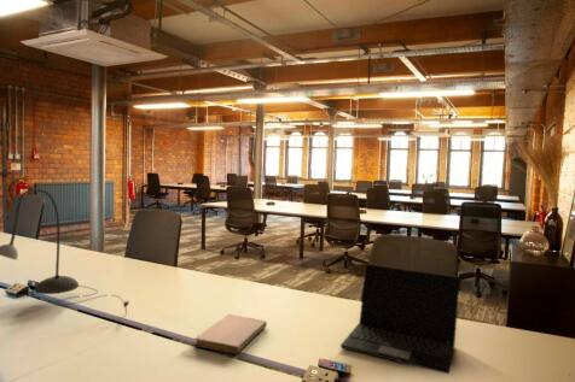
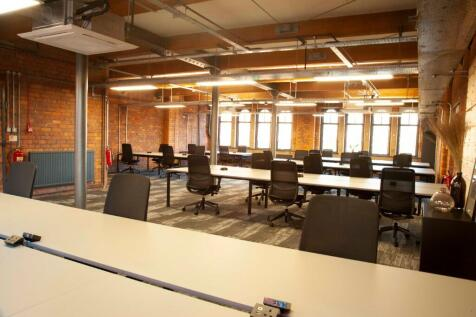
- laptop (401, 311)
- notebook (232, 331)
- desk lamp (57, 252)
